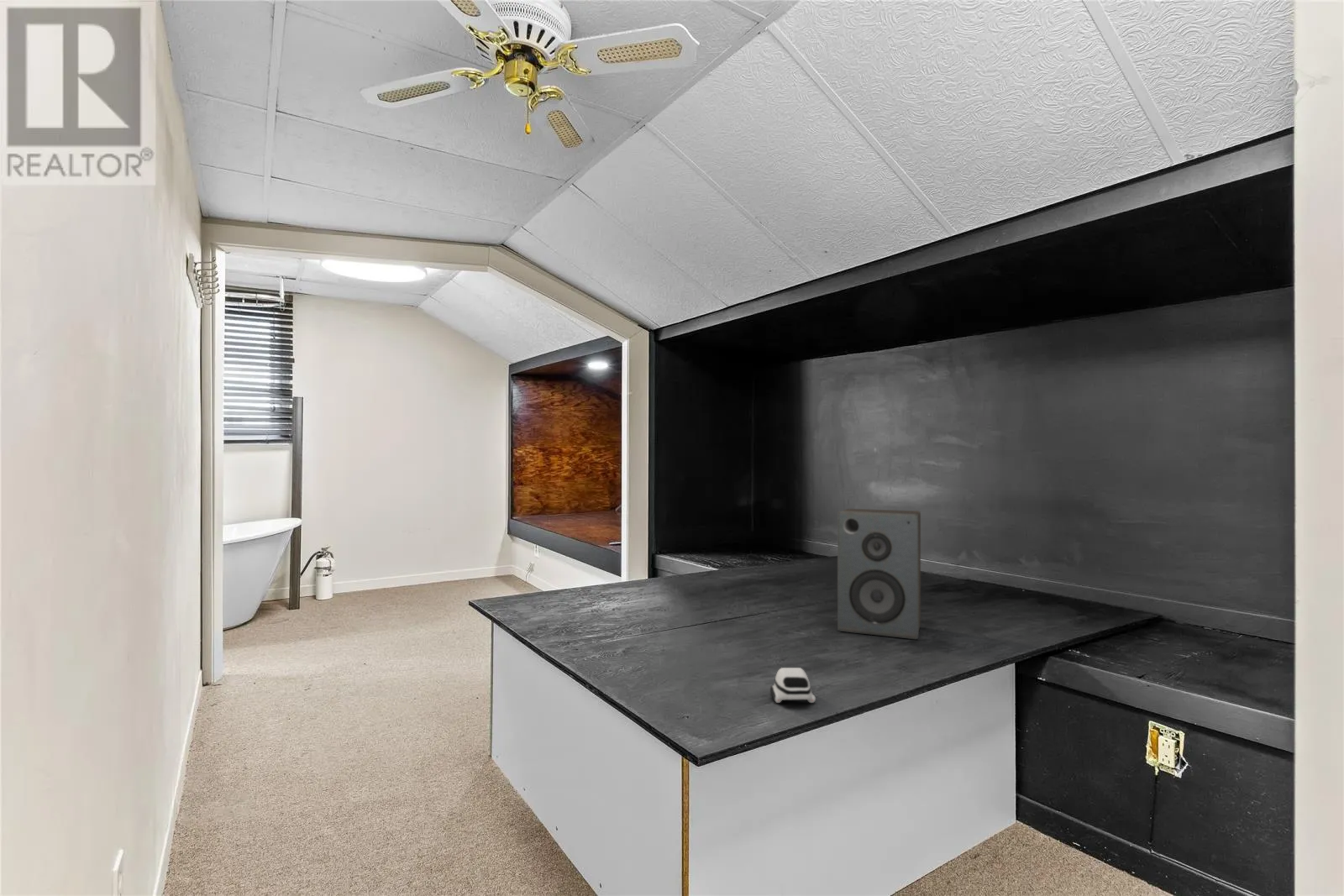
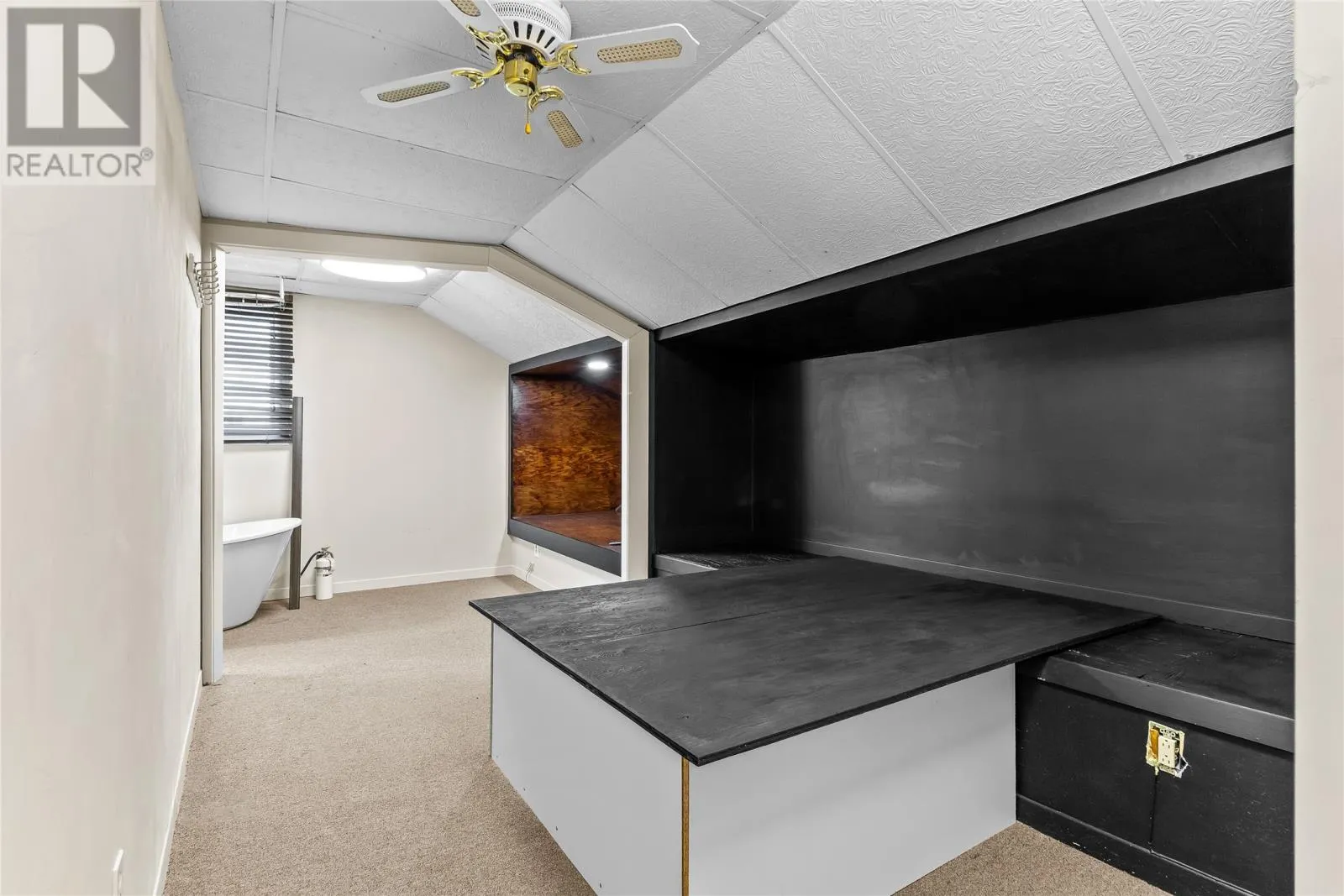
- computer mouse (793, 685)
- speaker (879, 569)
